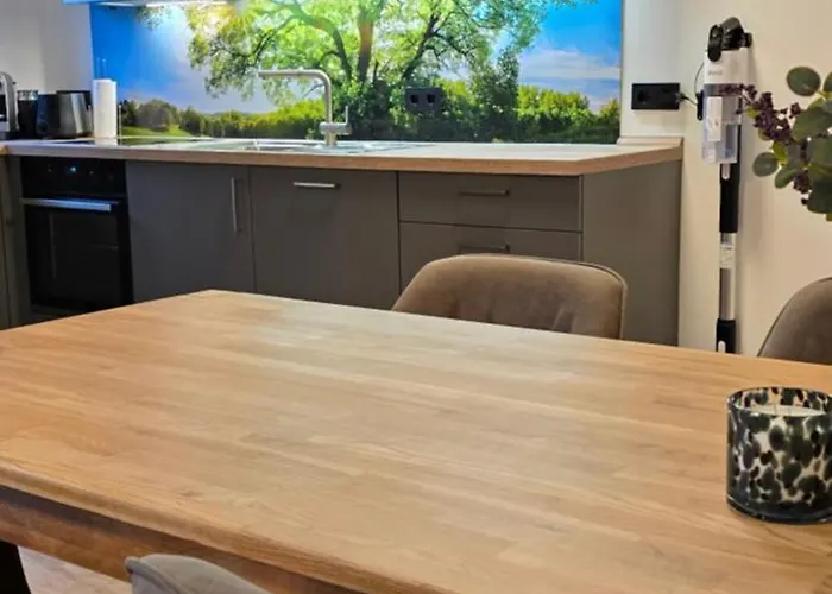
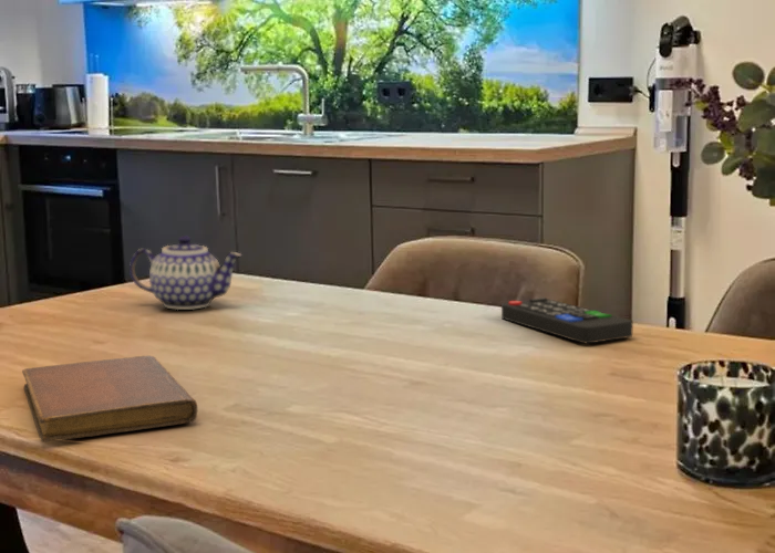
+ remote control (564, 317)
+ notebook (104, 393)
+ teapot (185, 270)
